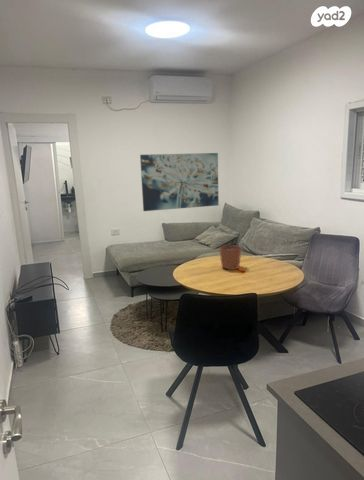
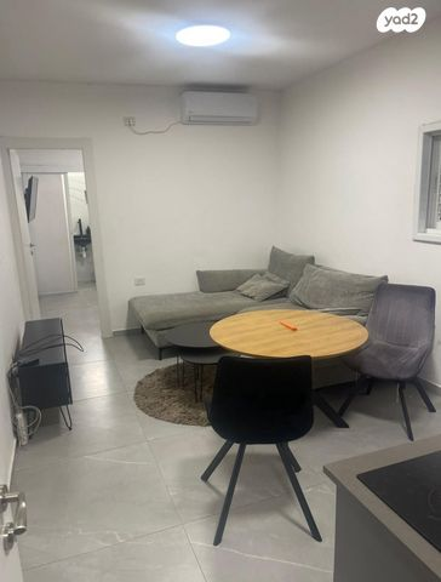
- plant pot (230, 252)
- wall art (181, 181)
